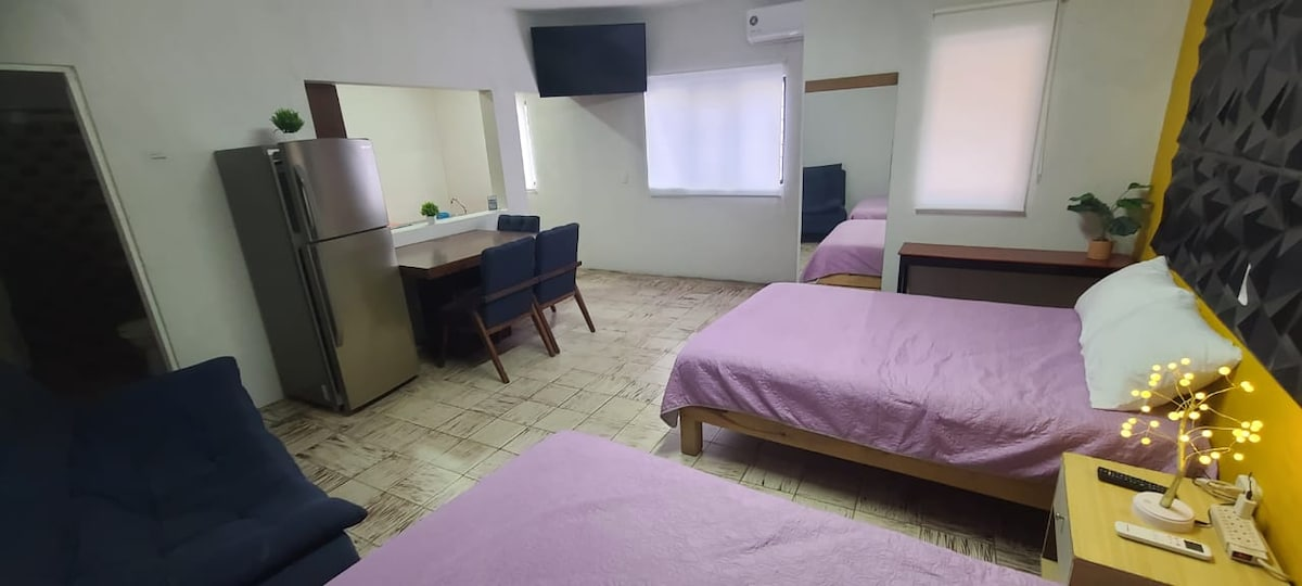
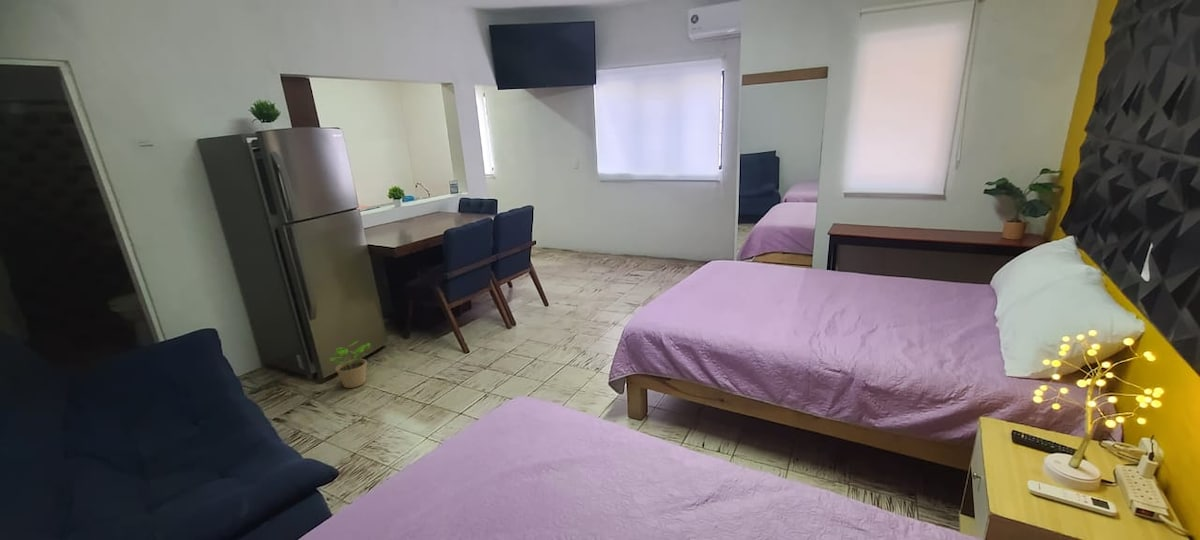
+ potted plant (348, 362)
